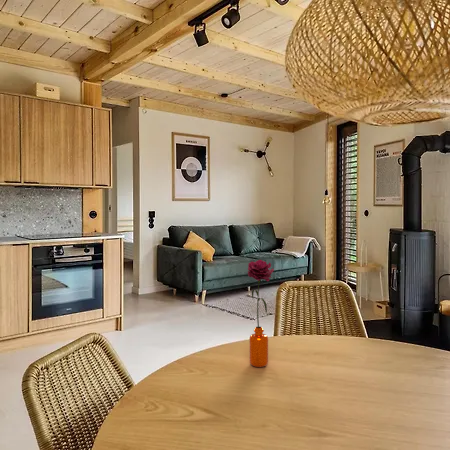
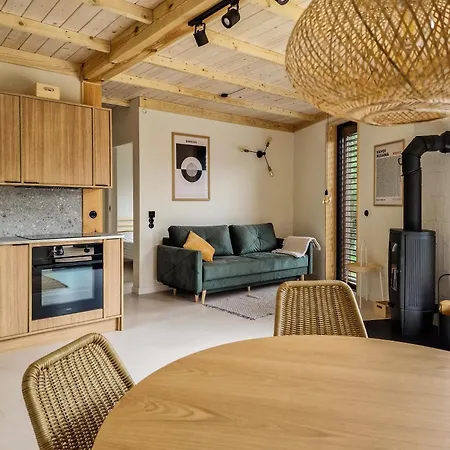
- flower (257, 312)
